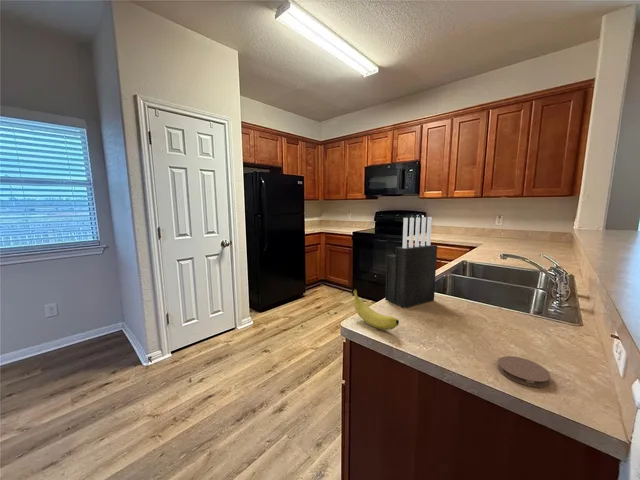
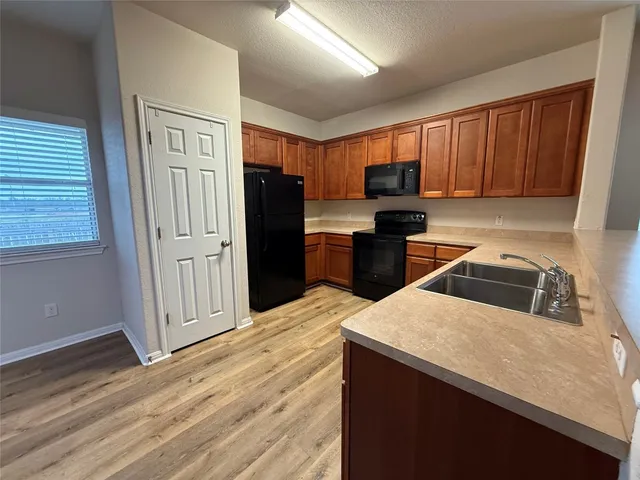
- fruit (373, 311)
- knife block (409, 259)
- coaster (522, 370)
